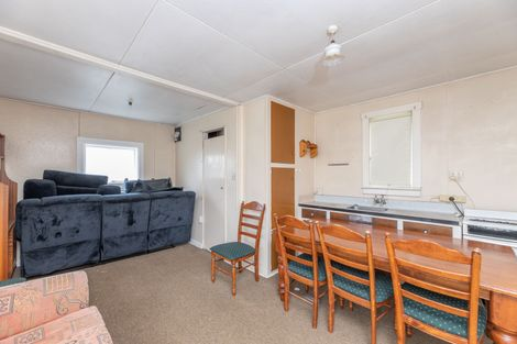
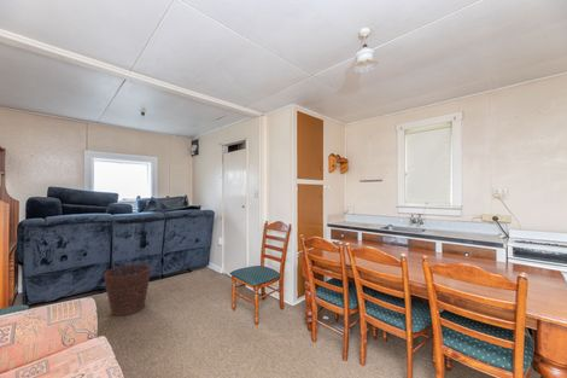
+ basket (128, 289)
